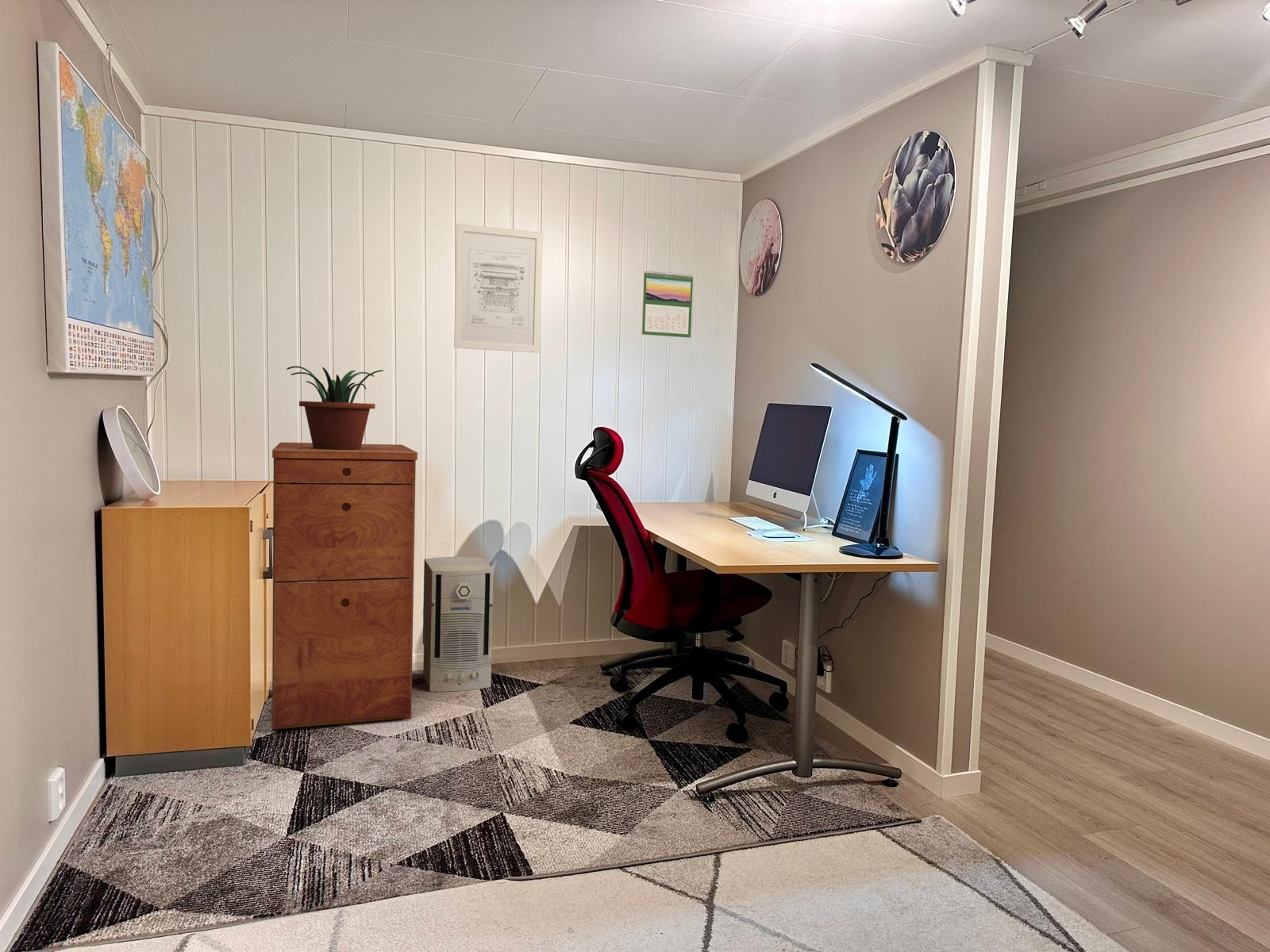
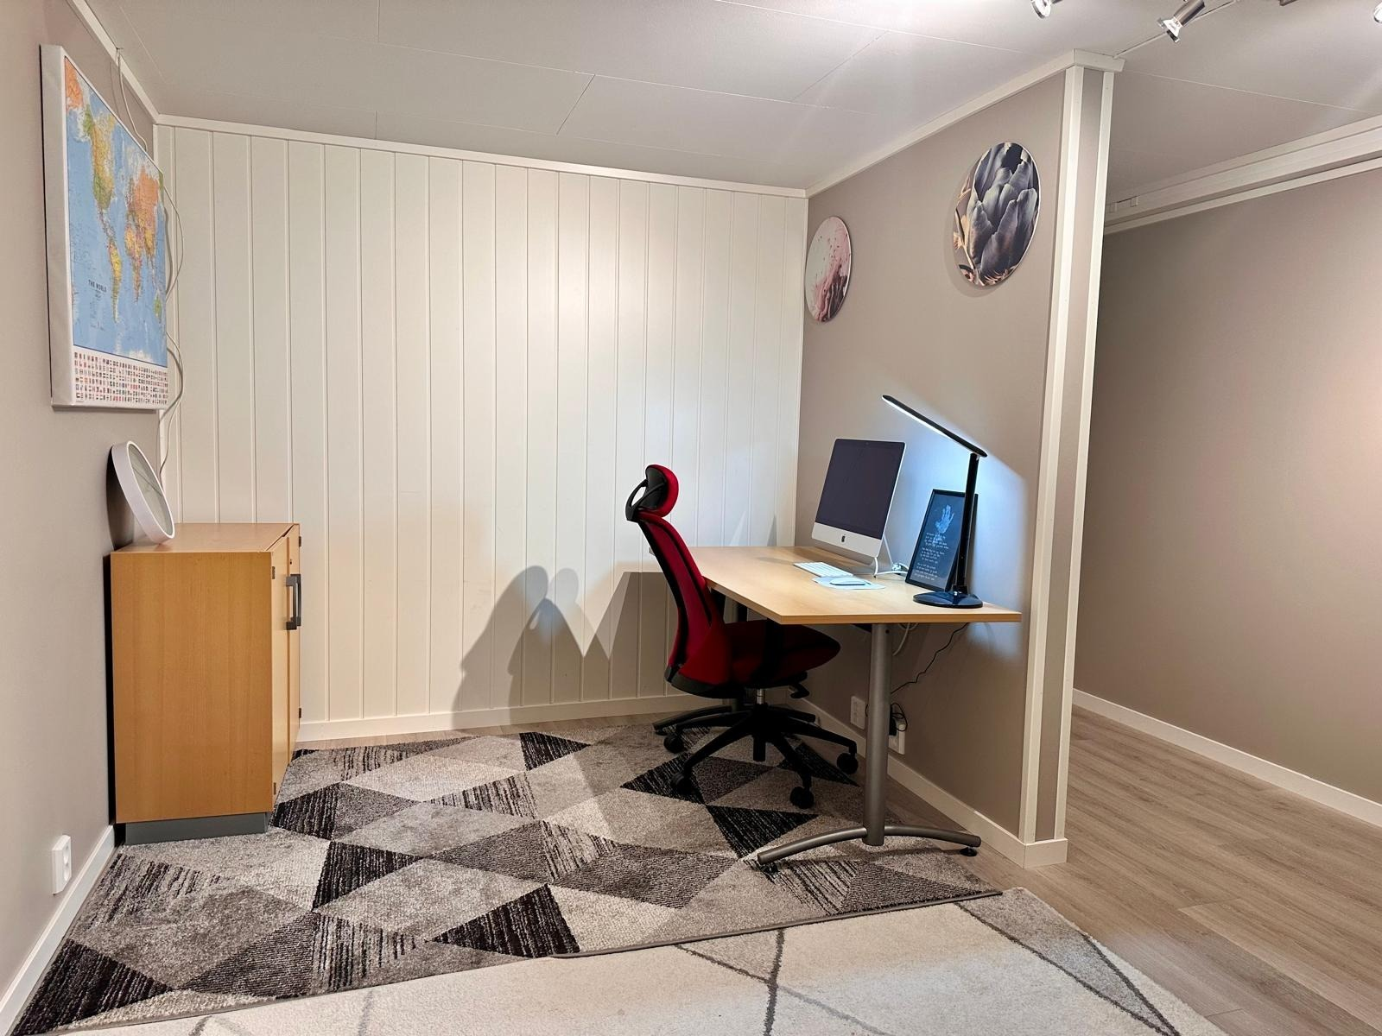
- filing cabinet (343, 574)
- air purifier (456, 621)
- potted plant (335, 407)
- wall art (498, 290)
- calendar (668, 304)
